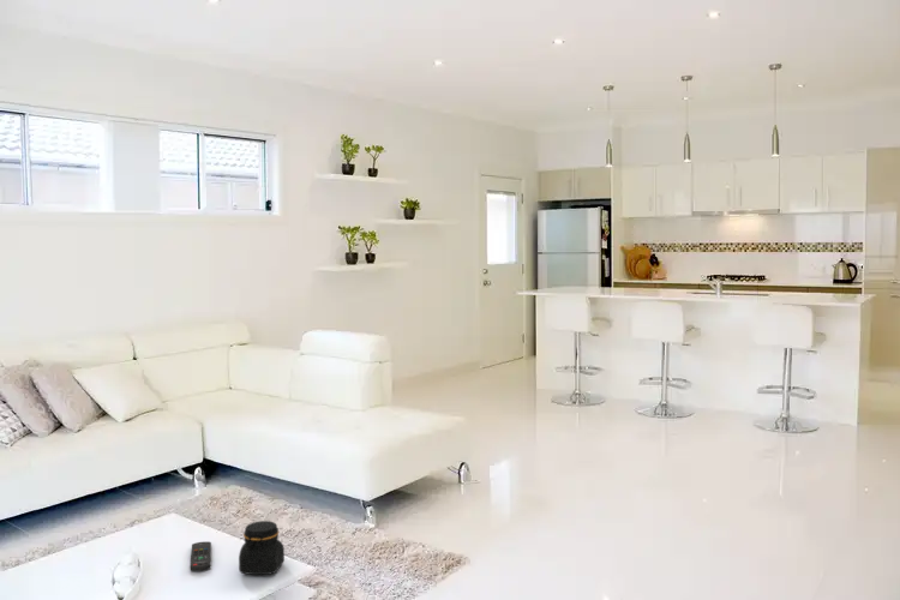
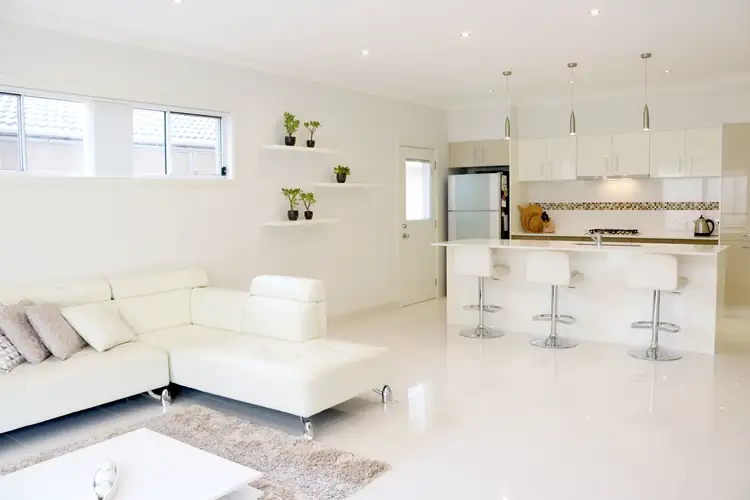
- remote control (200, 554)
- jar (262, 547)
